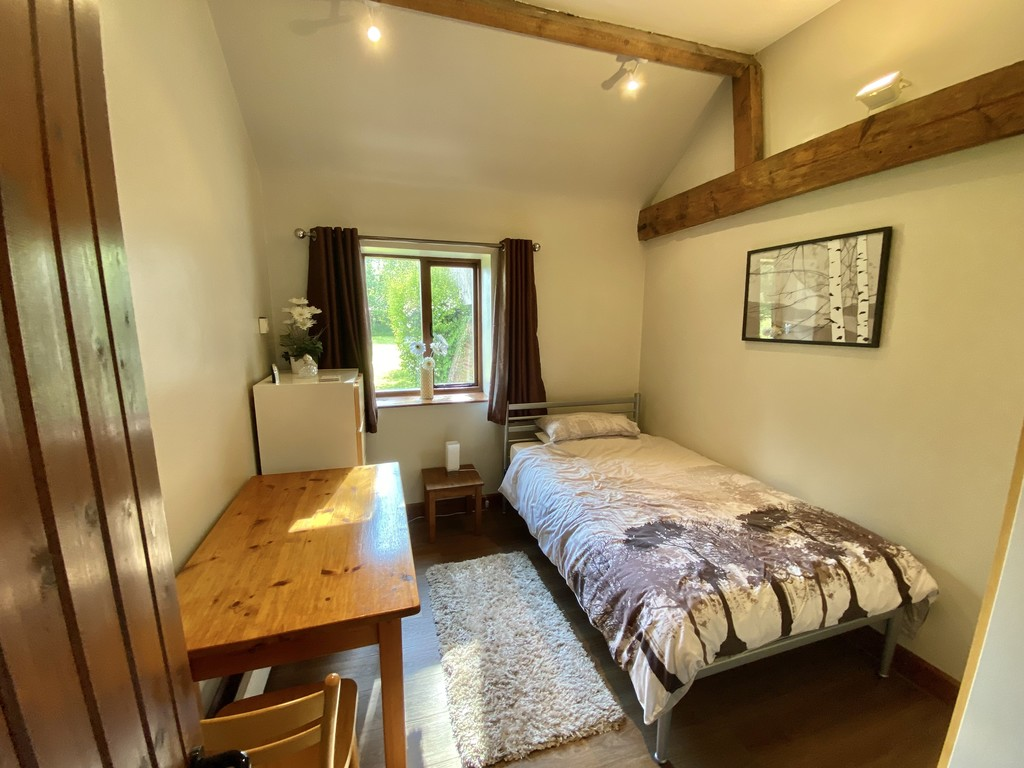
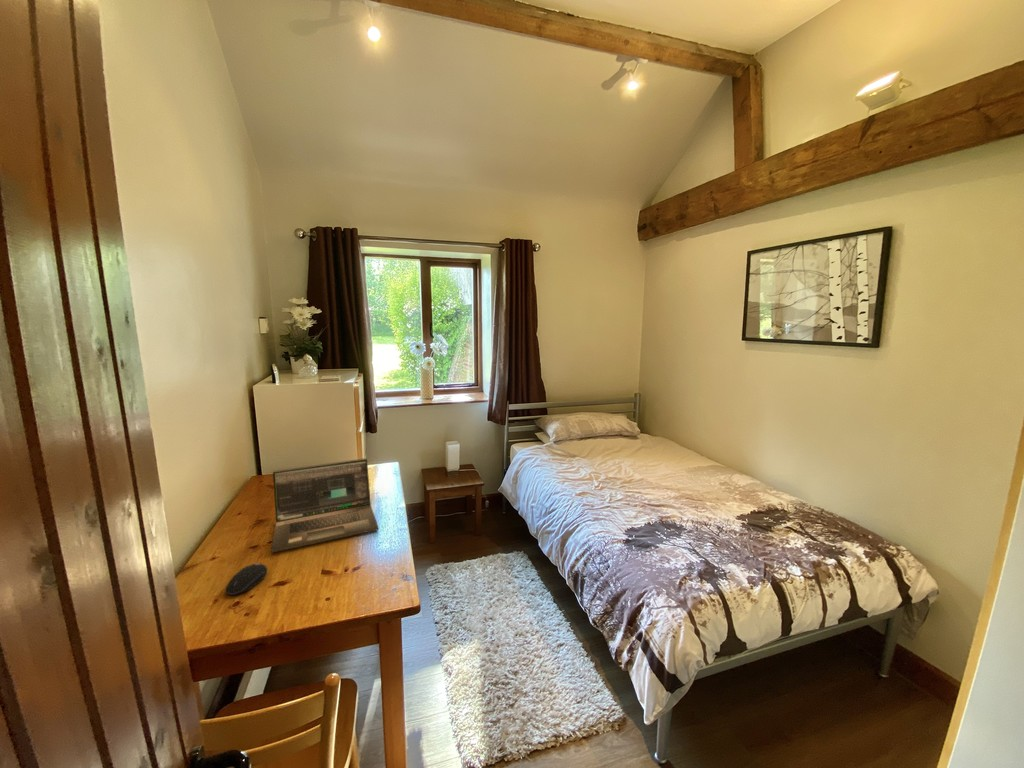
+ computer mouse (246, 576)
+ laptop (324, 499)
